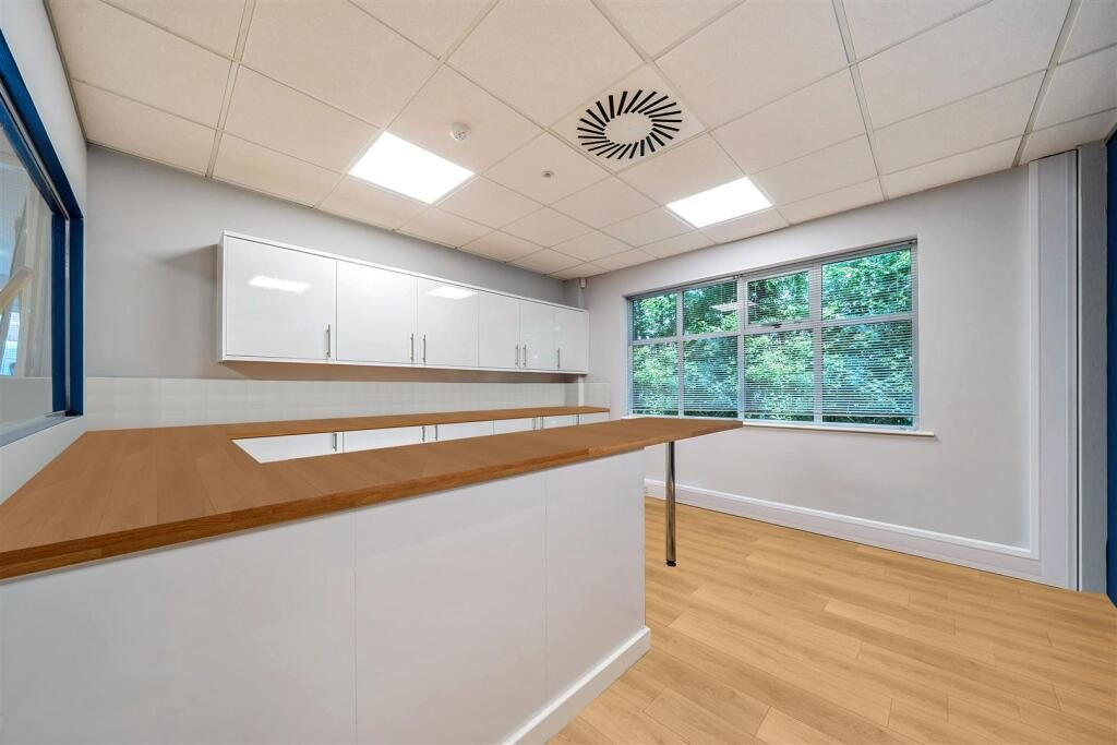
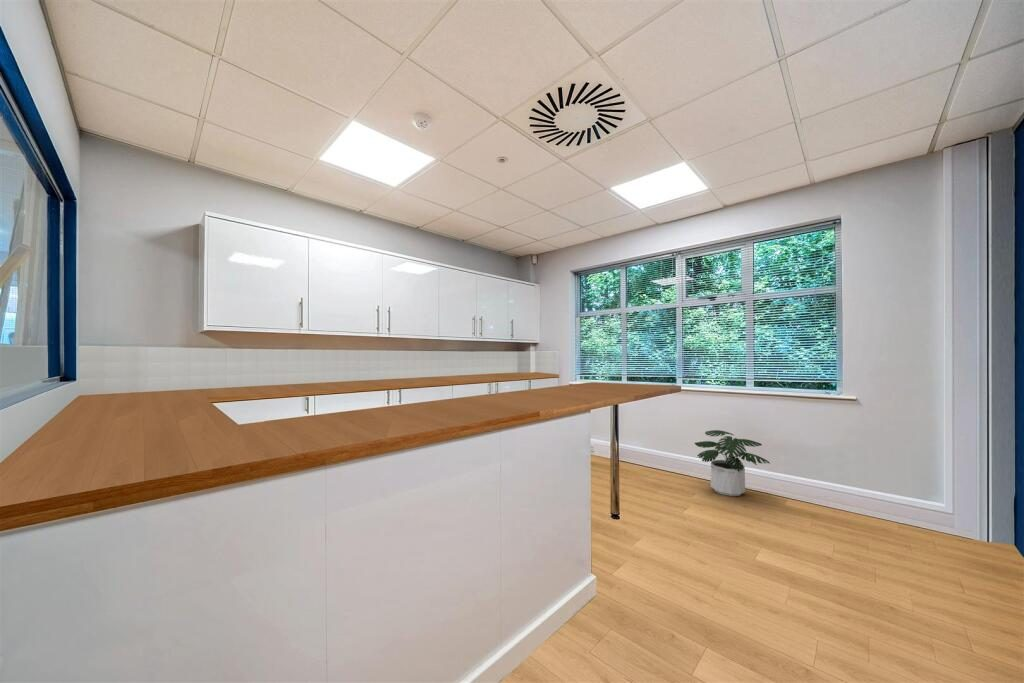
+ potted plant (728, 463)
